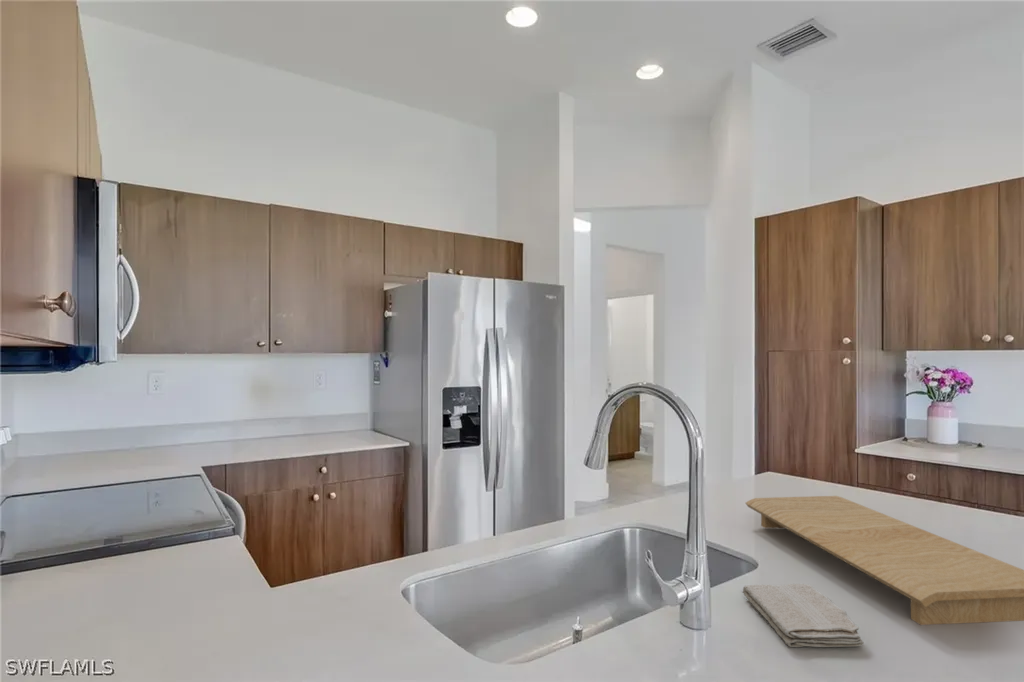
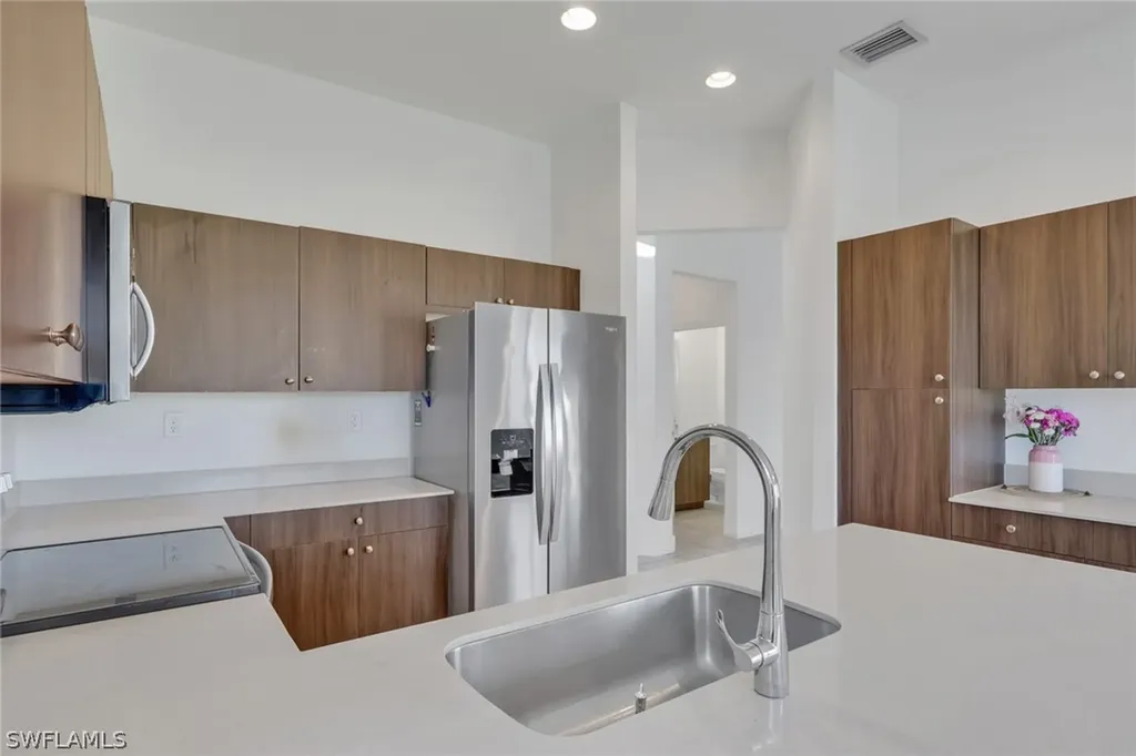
- cutting board (874, 547)
- washcloth (798, 610)
